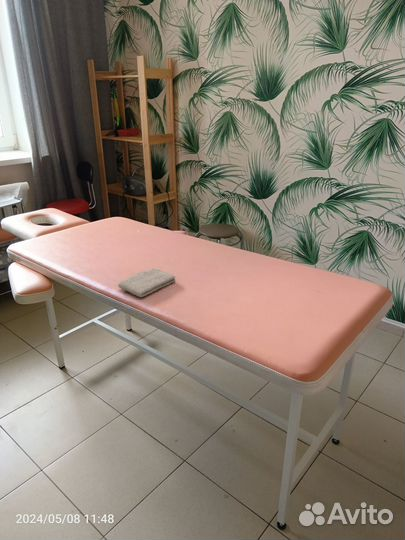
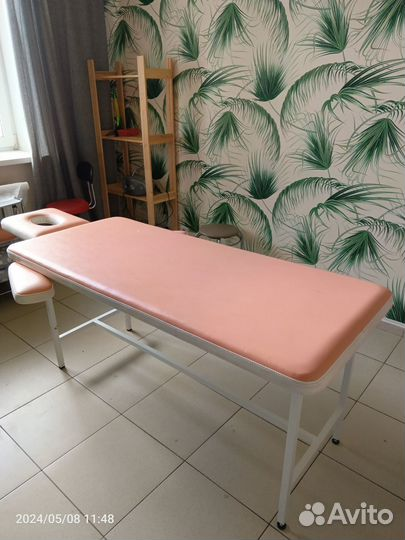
- washcloth (148, 281)
